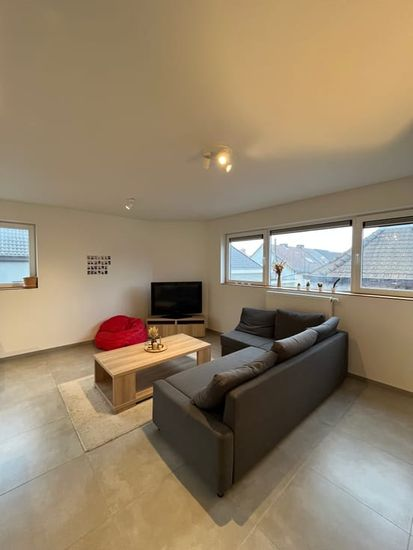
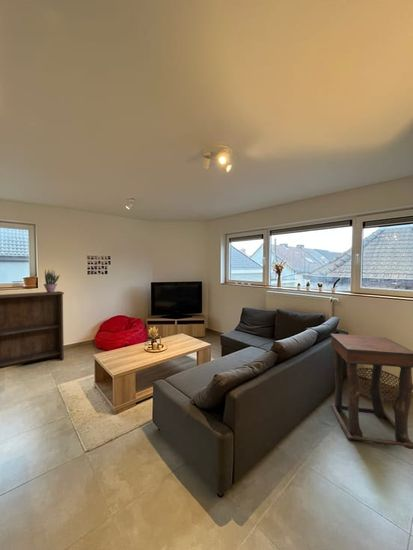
+ side table (371, 383)
+ potted plant (51, 280)
+ basket (380, 384)
+ bookshelf (30, 329)
